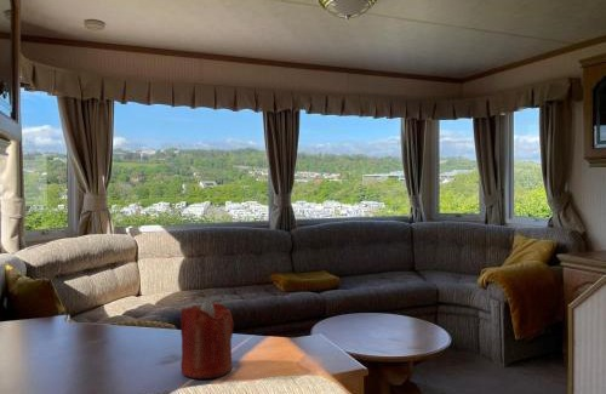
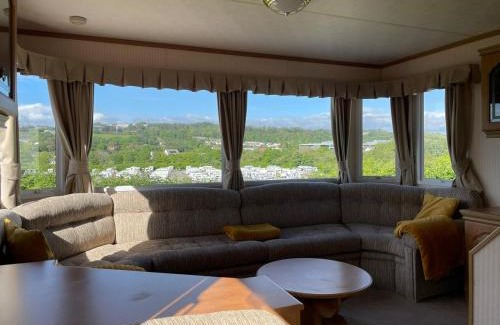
- candle (206, 332)
